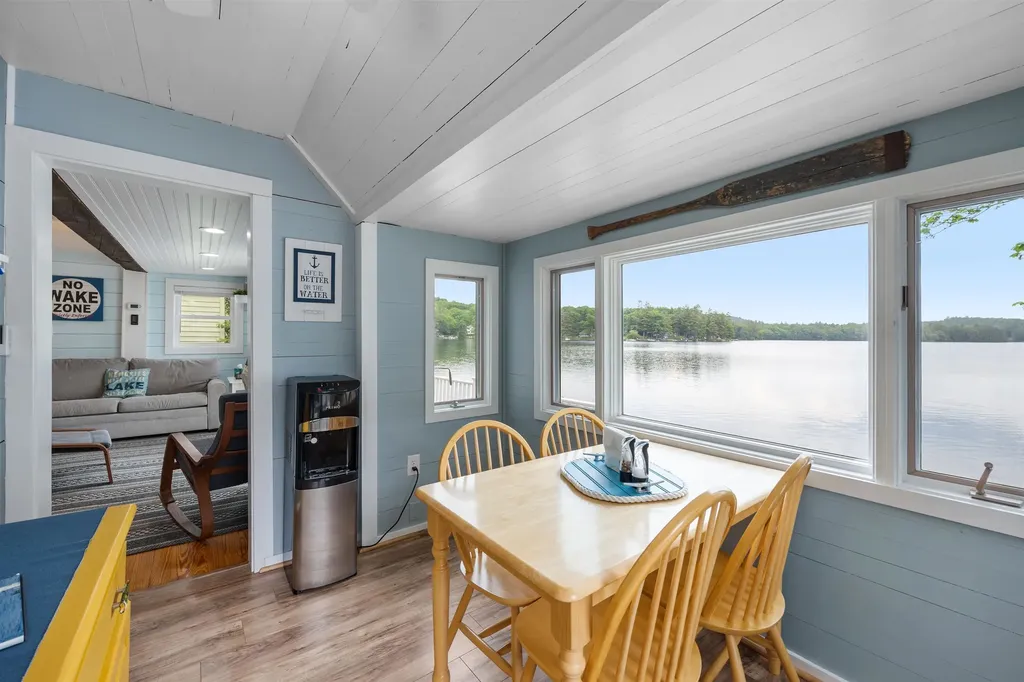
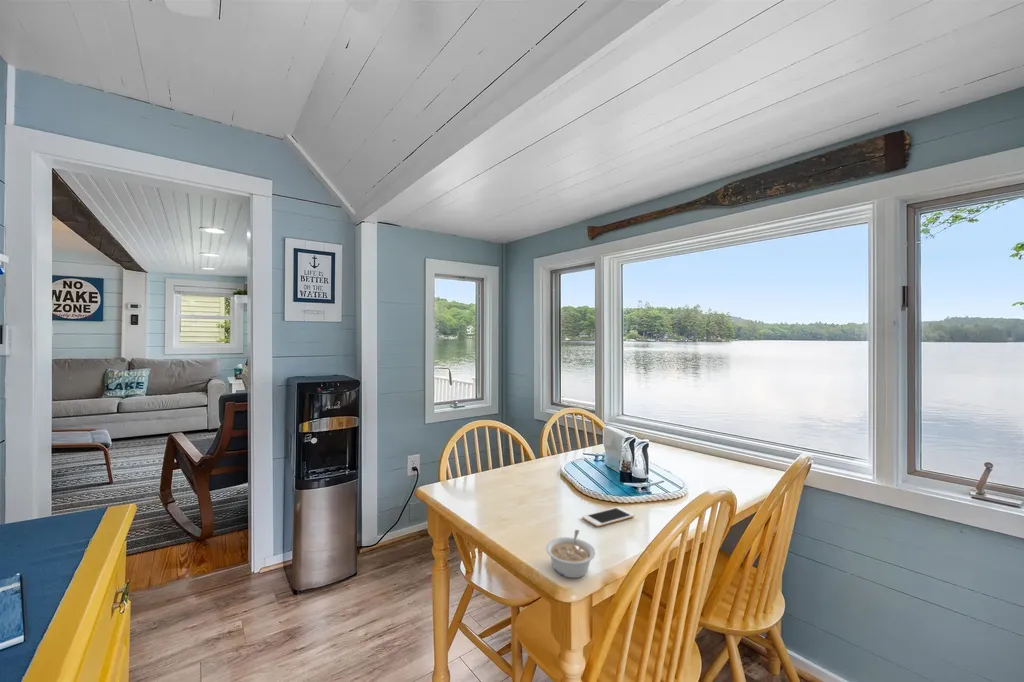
+ cell phone (608, 516)
+ legume (569, 555)
